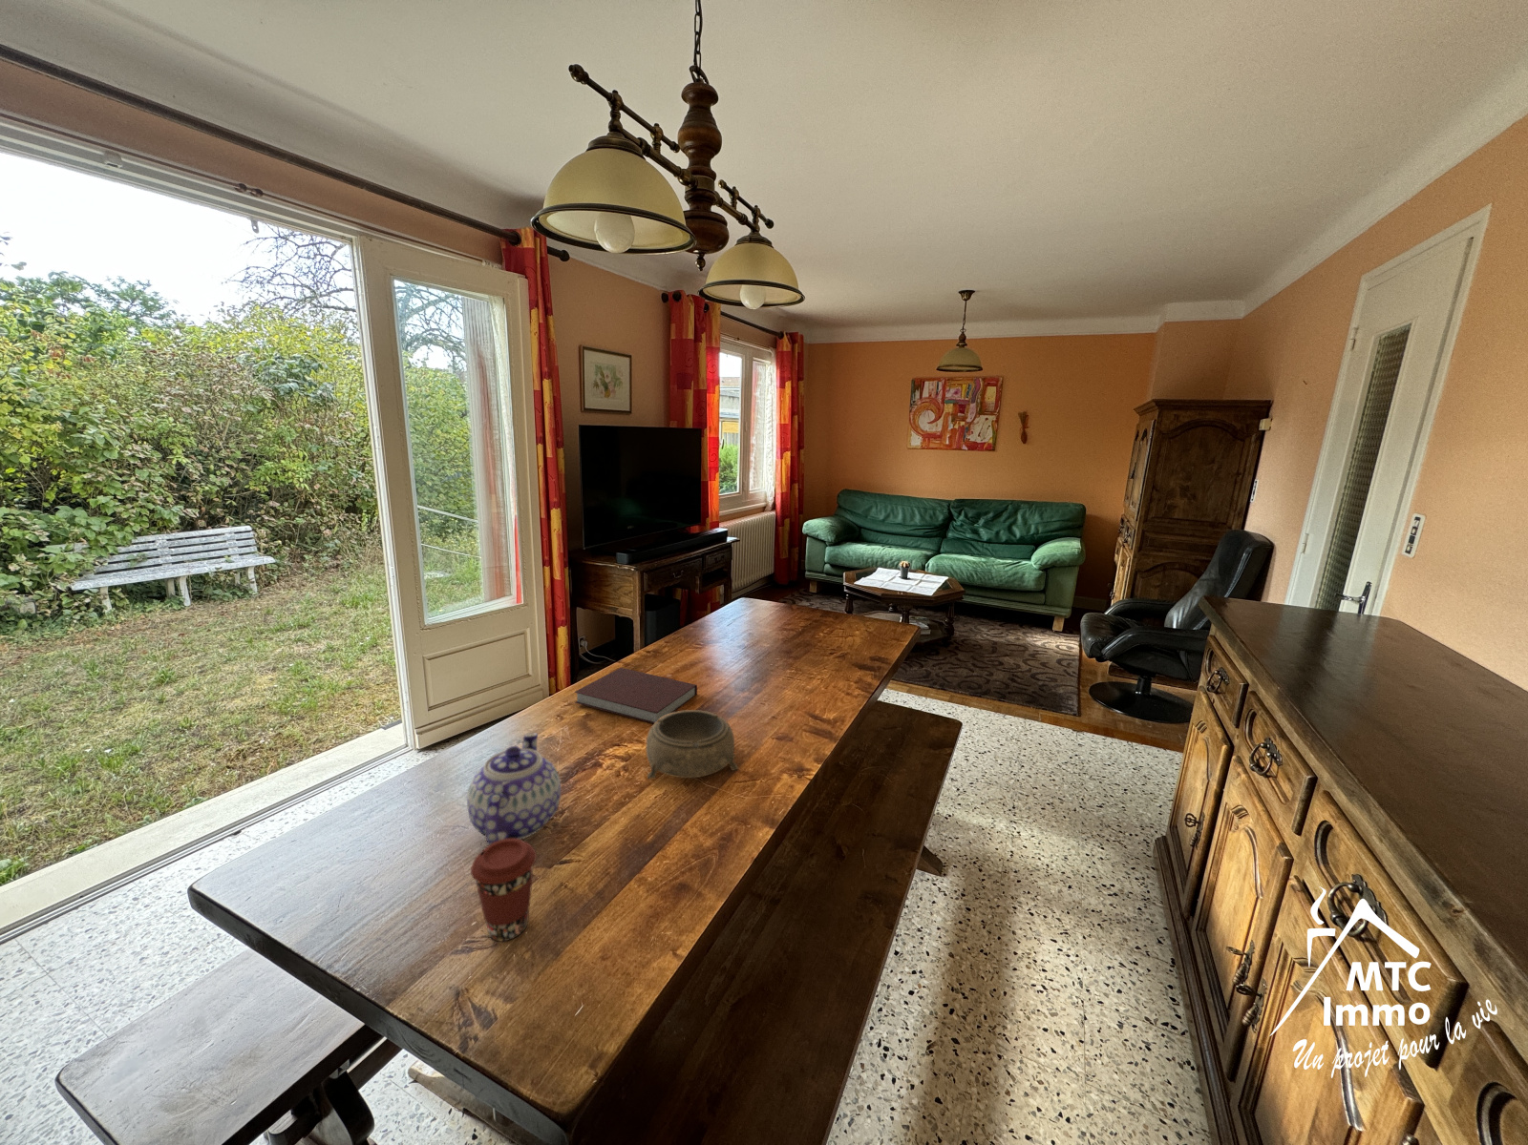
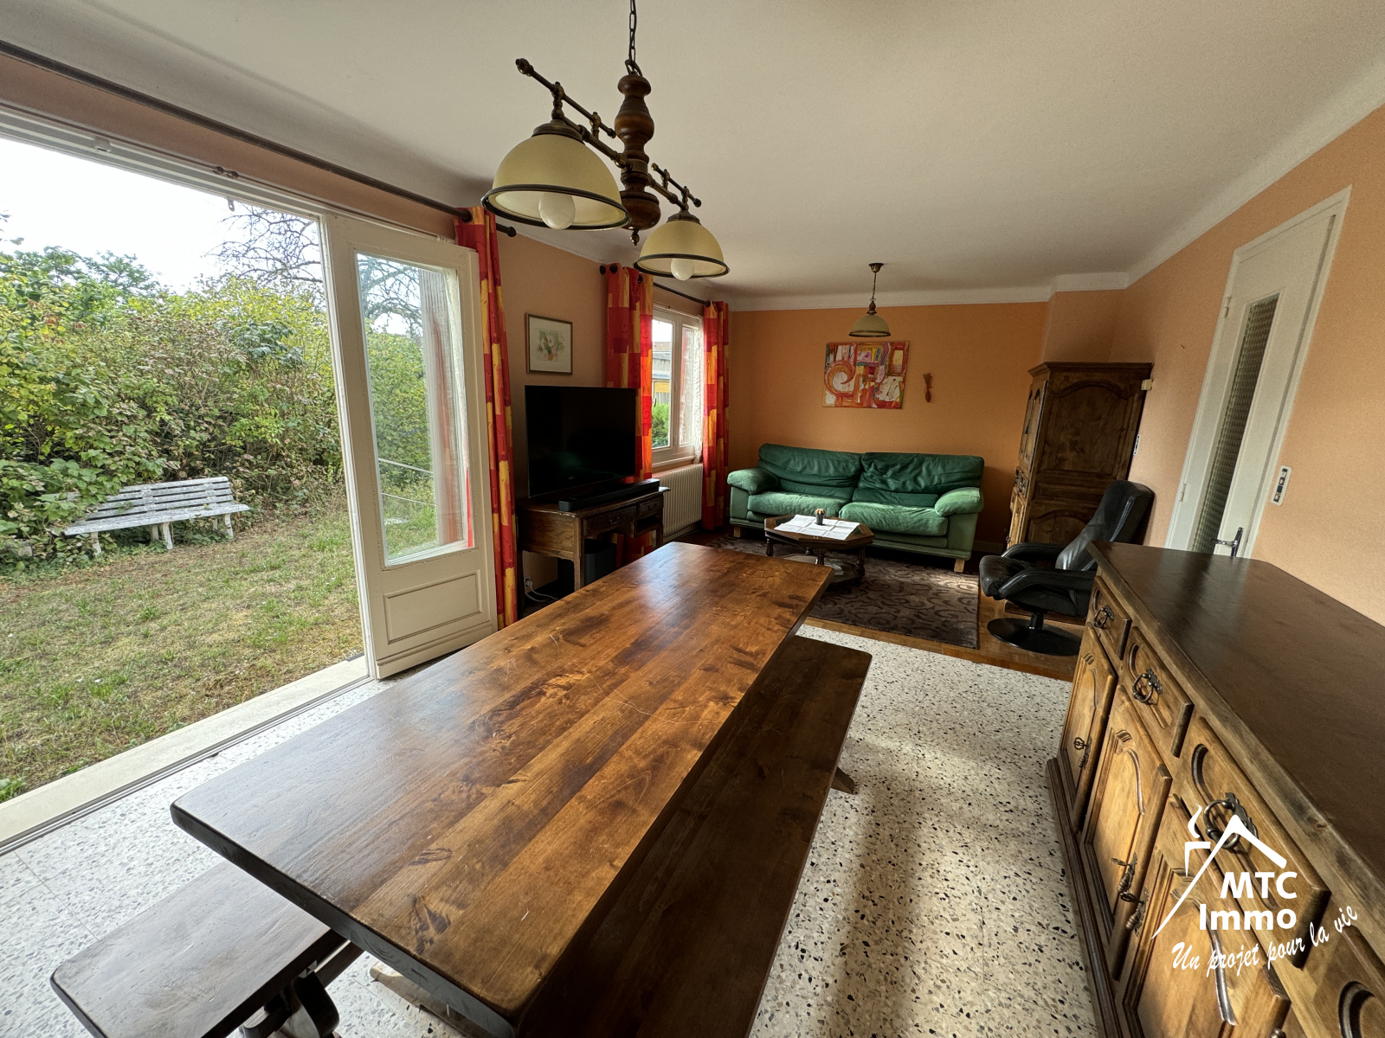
- coffee cup (505, 890)
- decorative bowl (689, 741)
- teapot (515, 785)
- notebook (636, 693)
